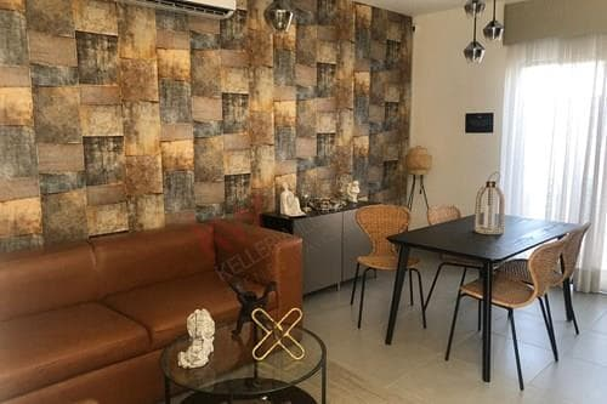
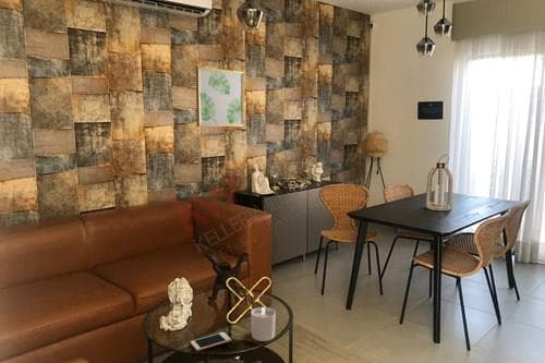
+ candle (263, 322)
+ wall art (220, 98)
+ cell phone (210, 341)
